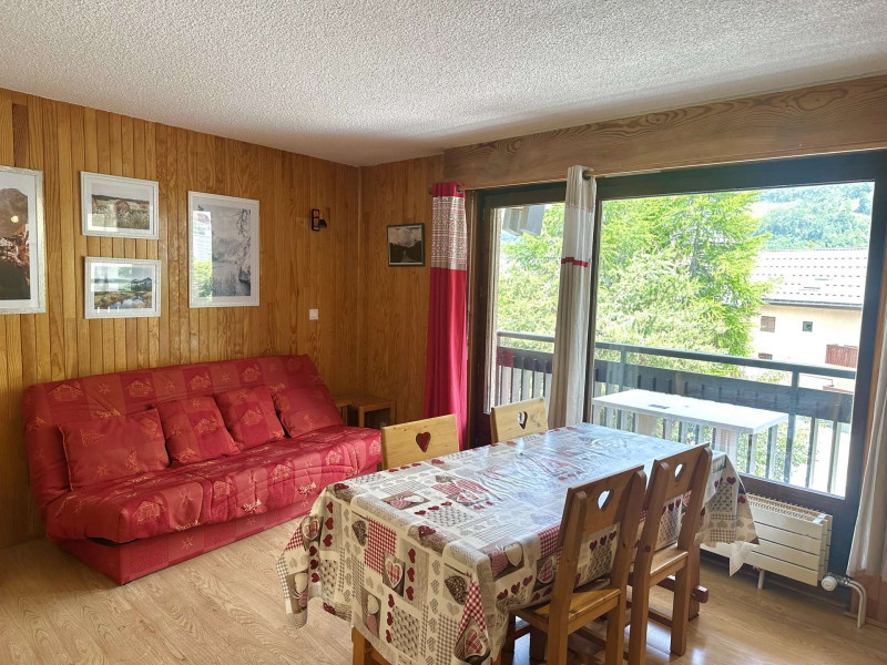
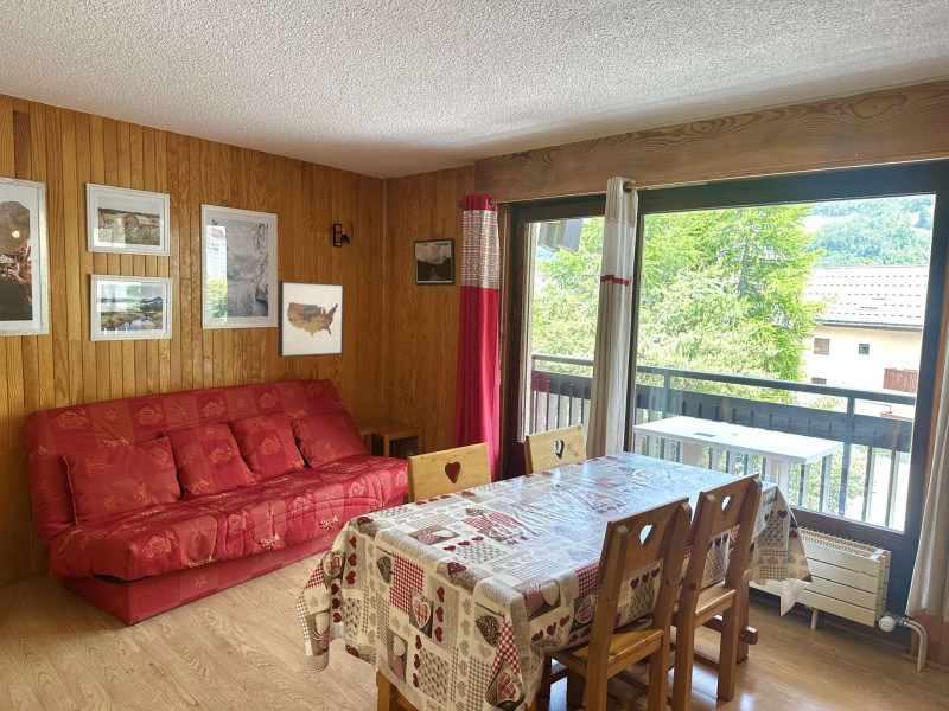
+ wall art (312, 319)
